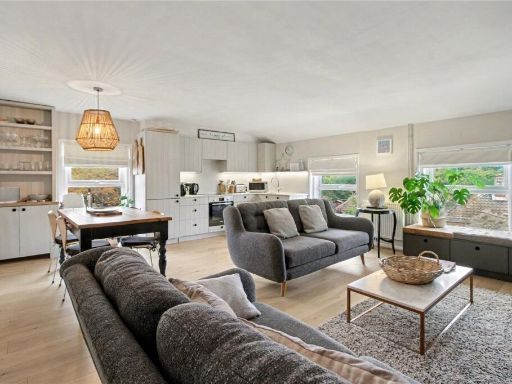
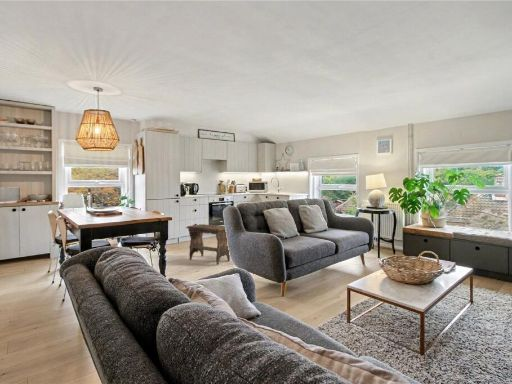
+ footstool (209, 247)
